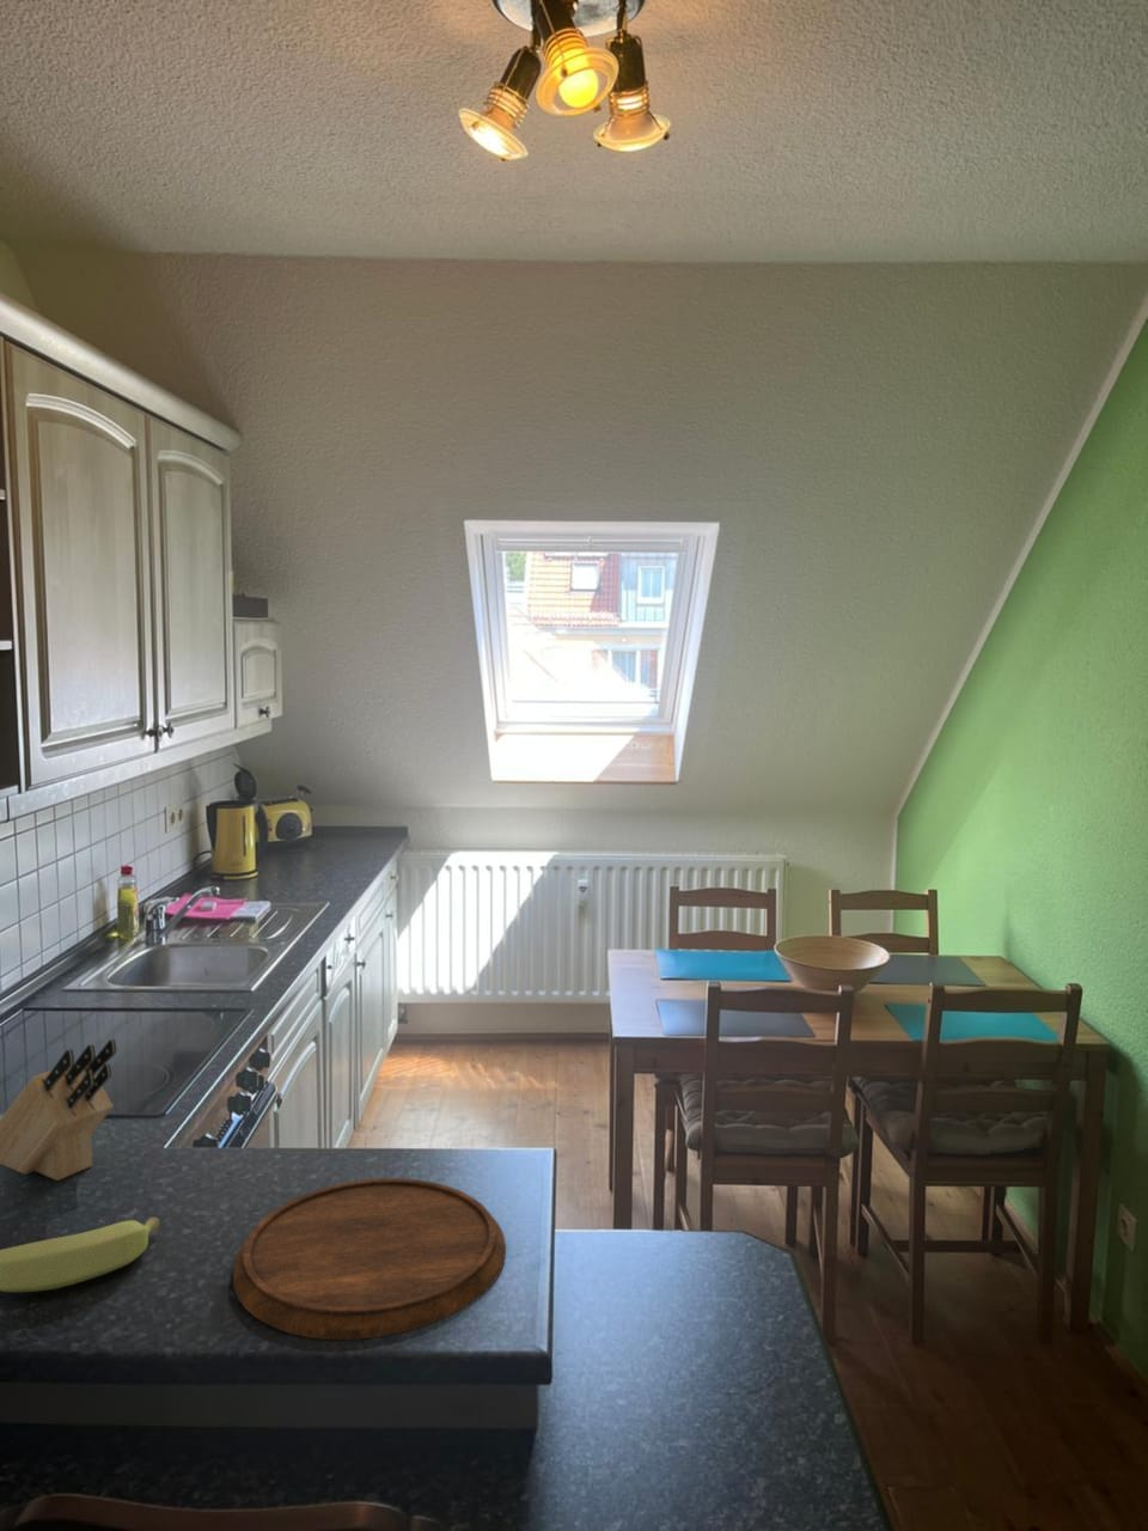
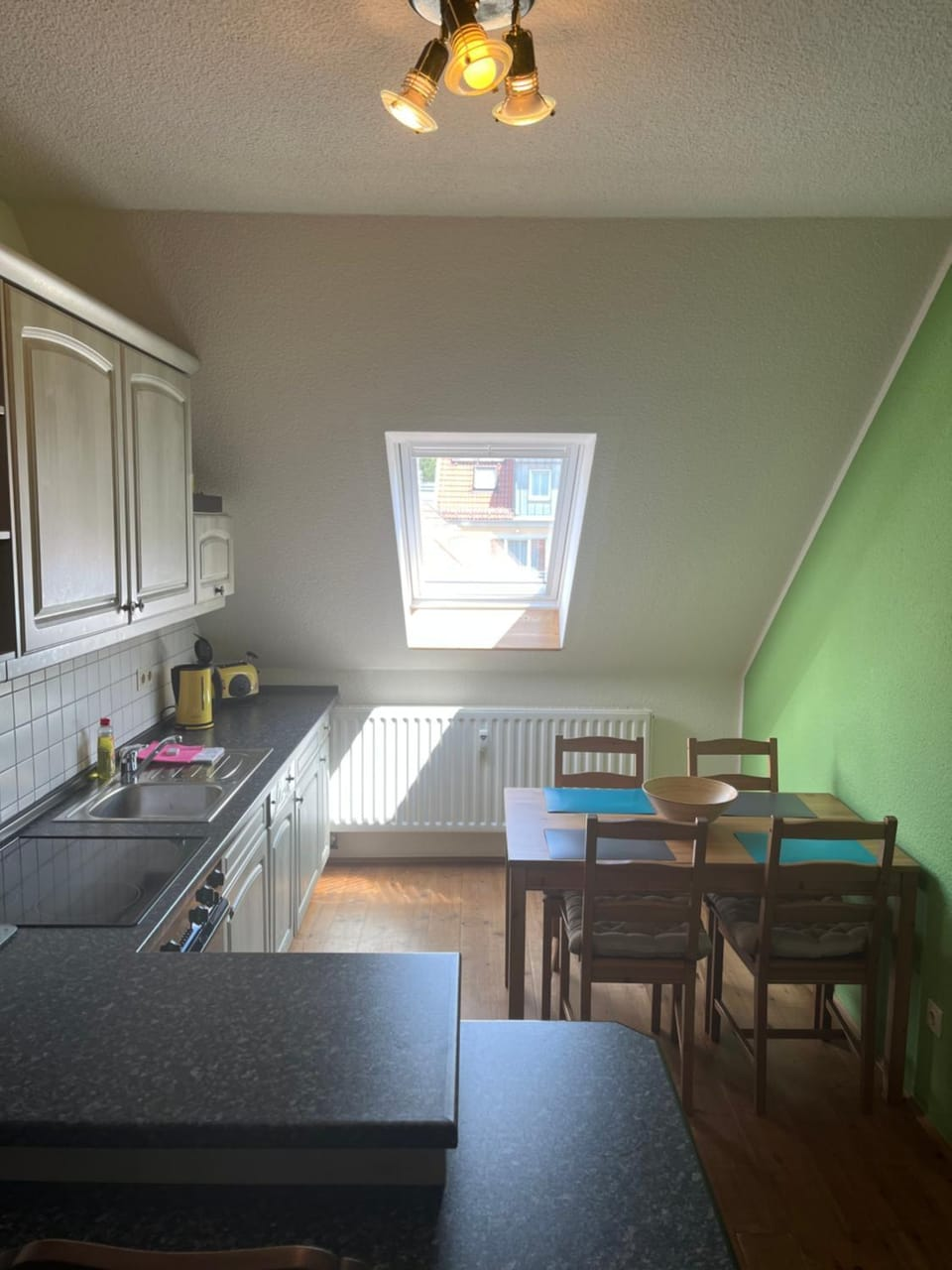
- cutting board (371, 1246)
- knife block (49, 1097)
- banana (75, 1242)
